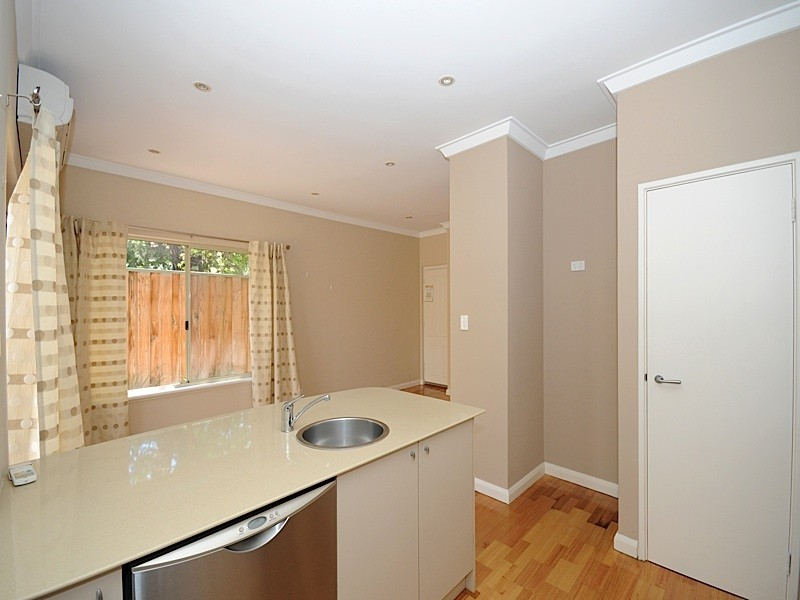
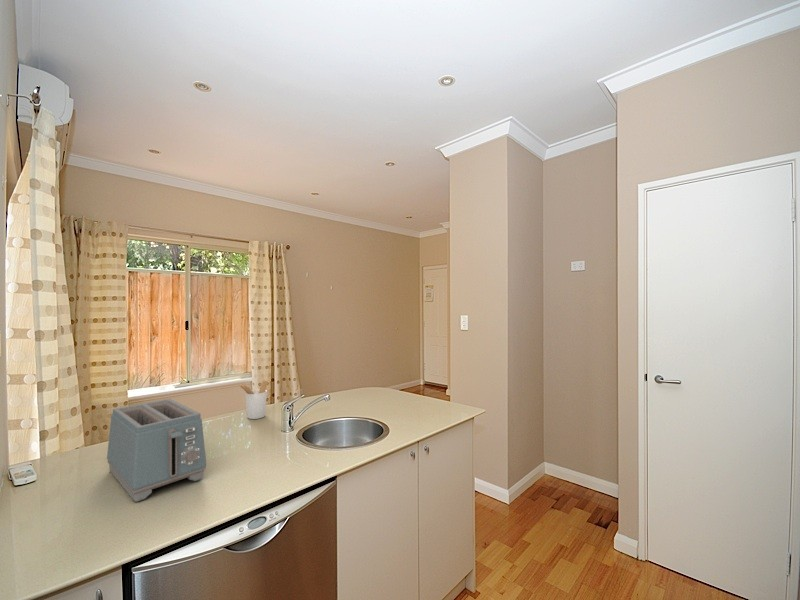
+ toaster (157, 444)
+ utensil holder (252, 399)
